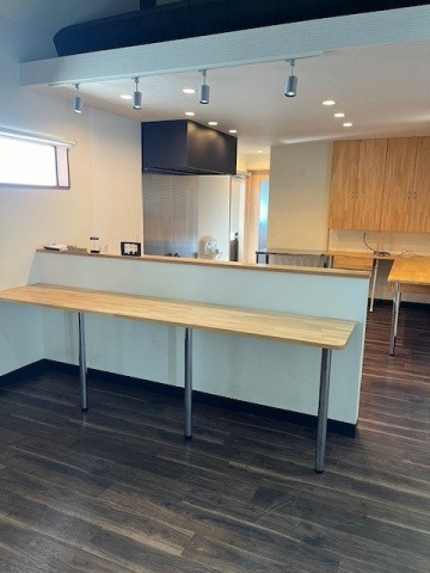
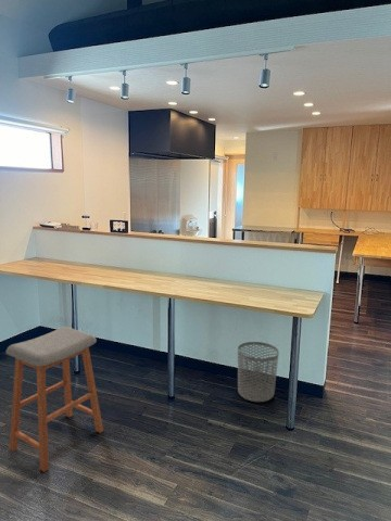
+ waste bin (256, 371)
+ stool (53, 390)
